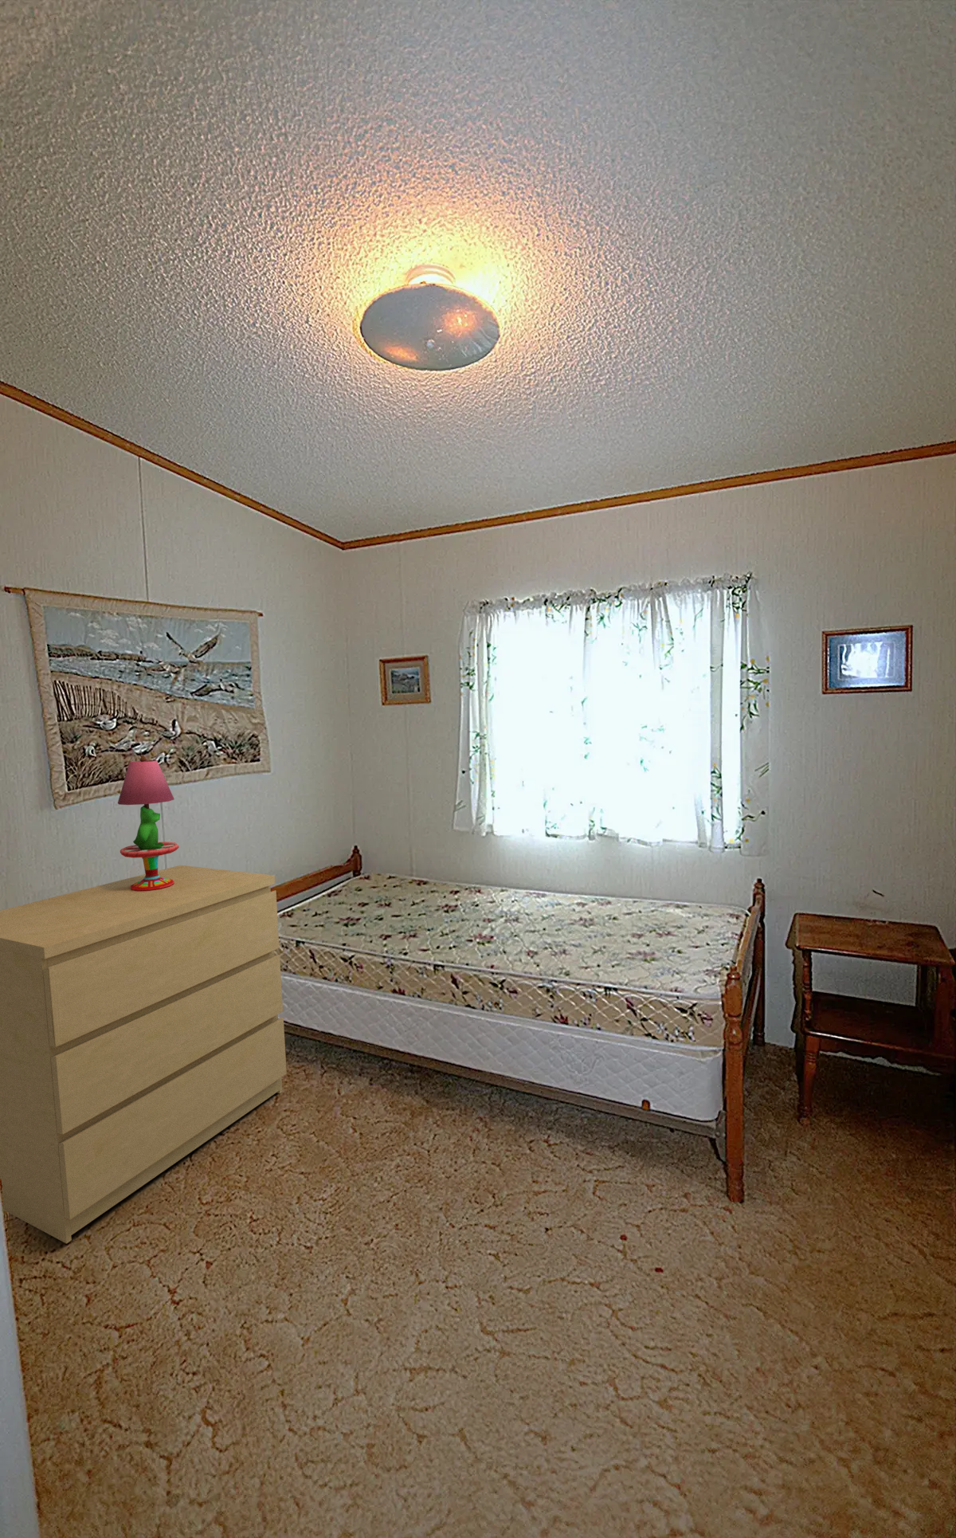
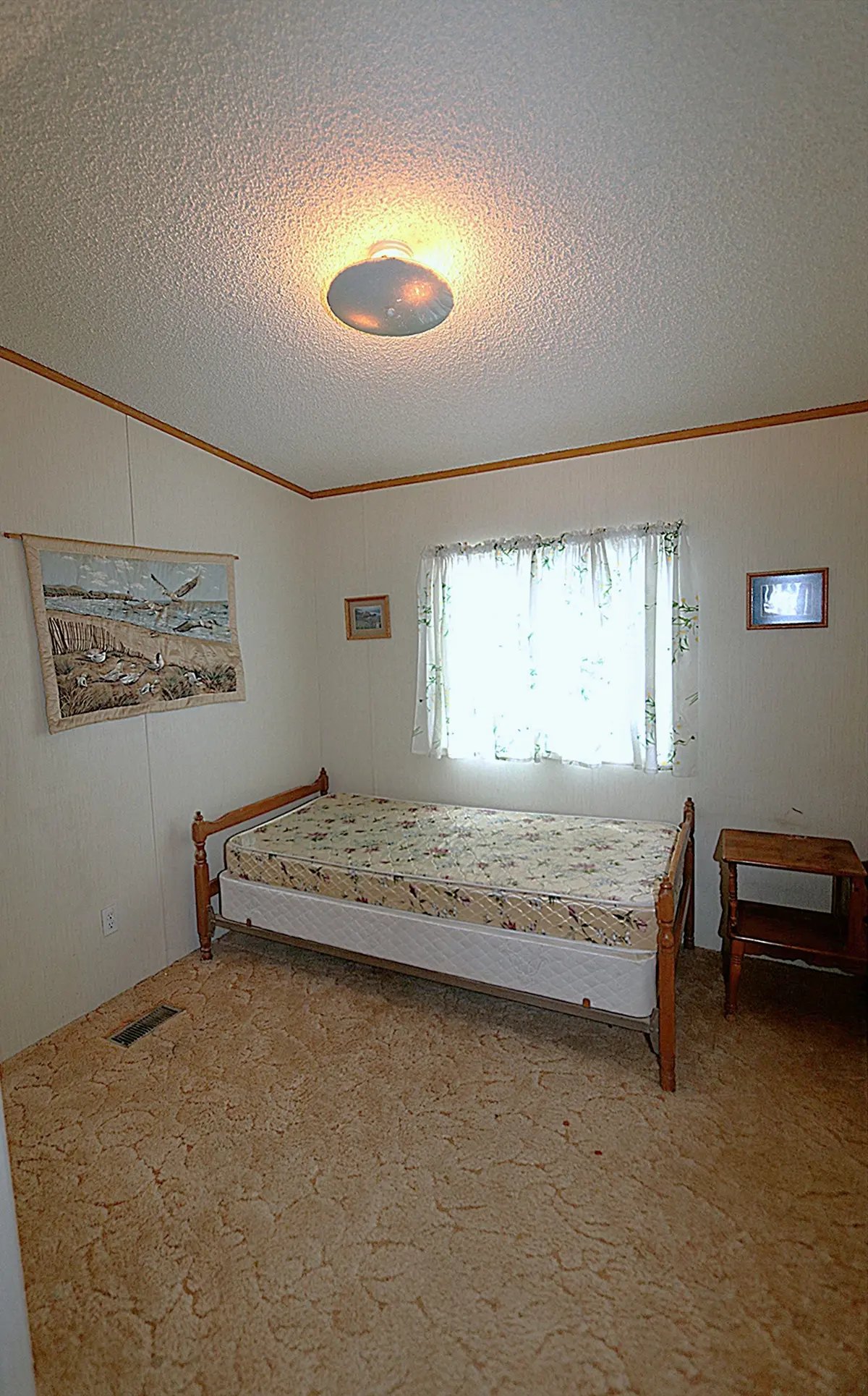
- dresser (137, 1019)
- table lamp (148, 820)
